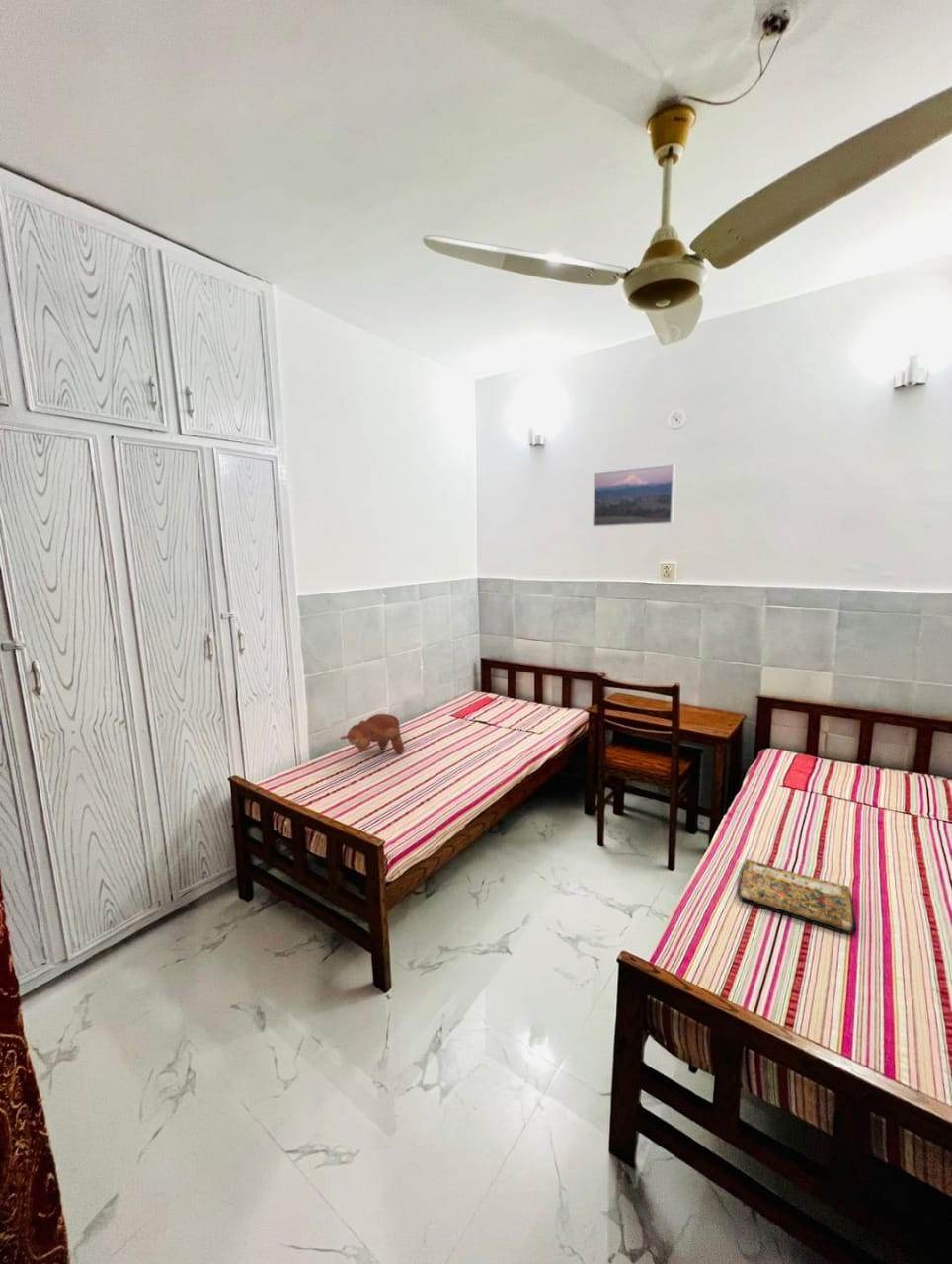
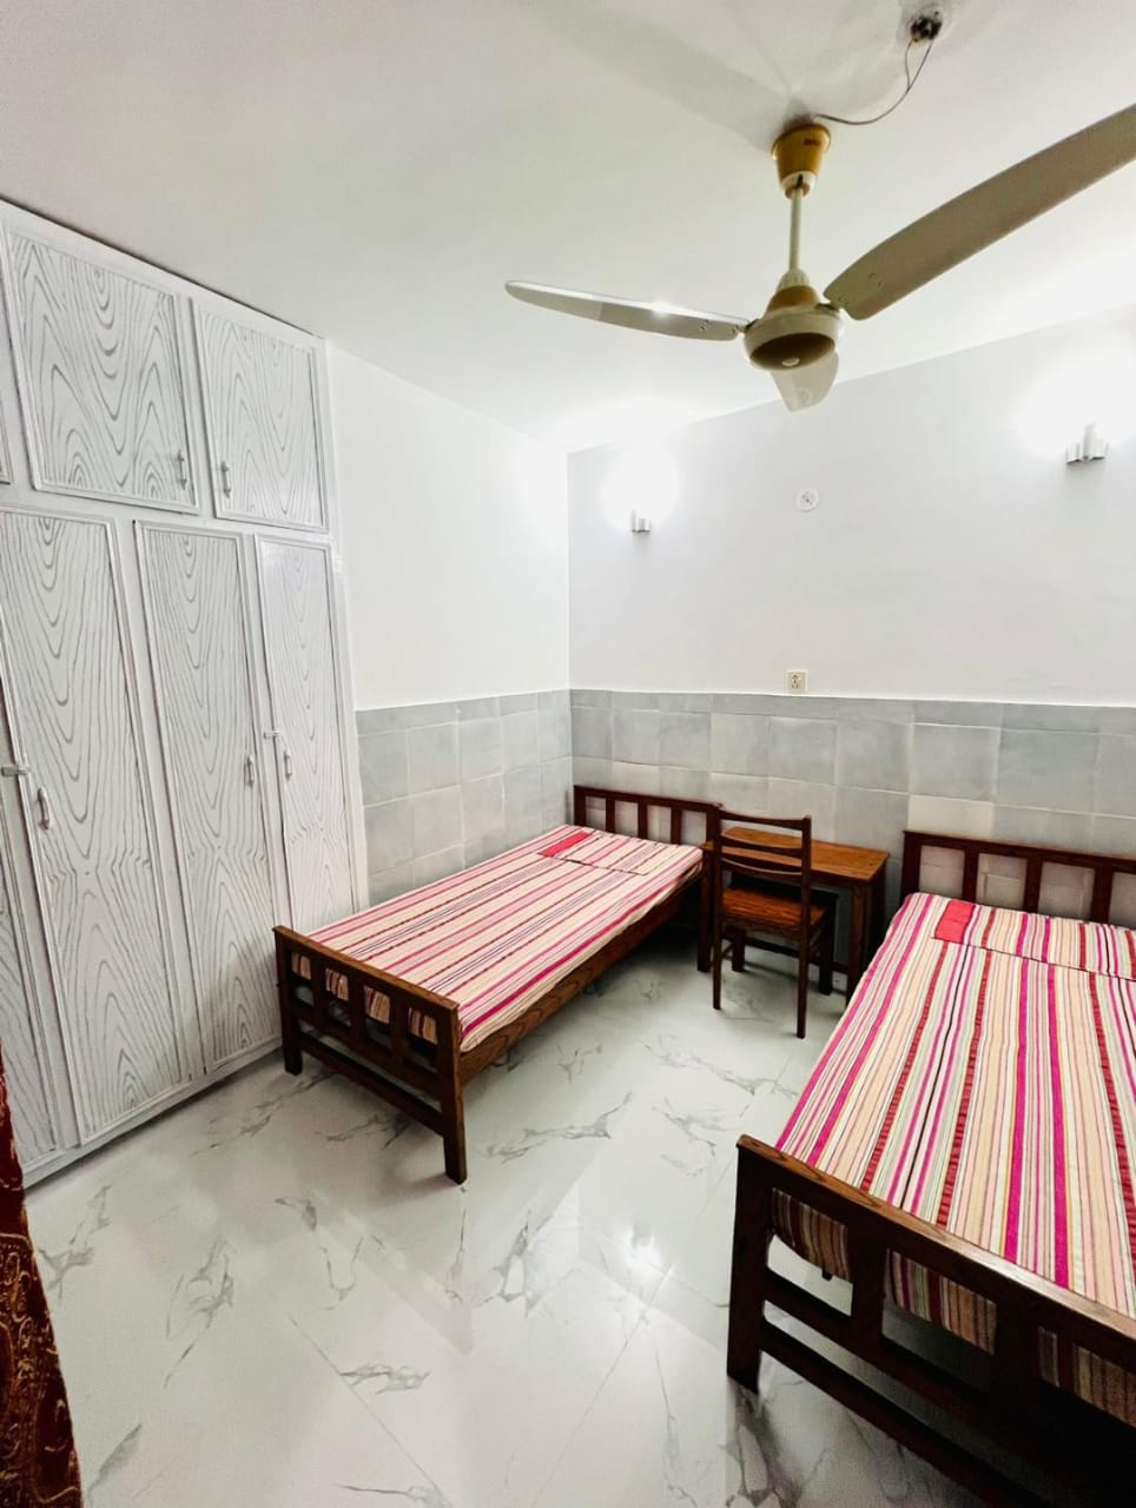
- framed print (632, 497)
- book (793, 892)
- toy (371, 740)
